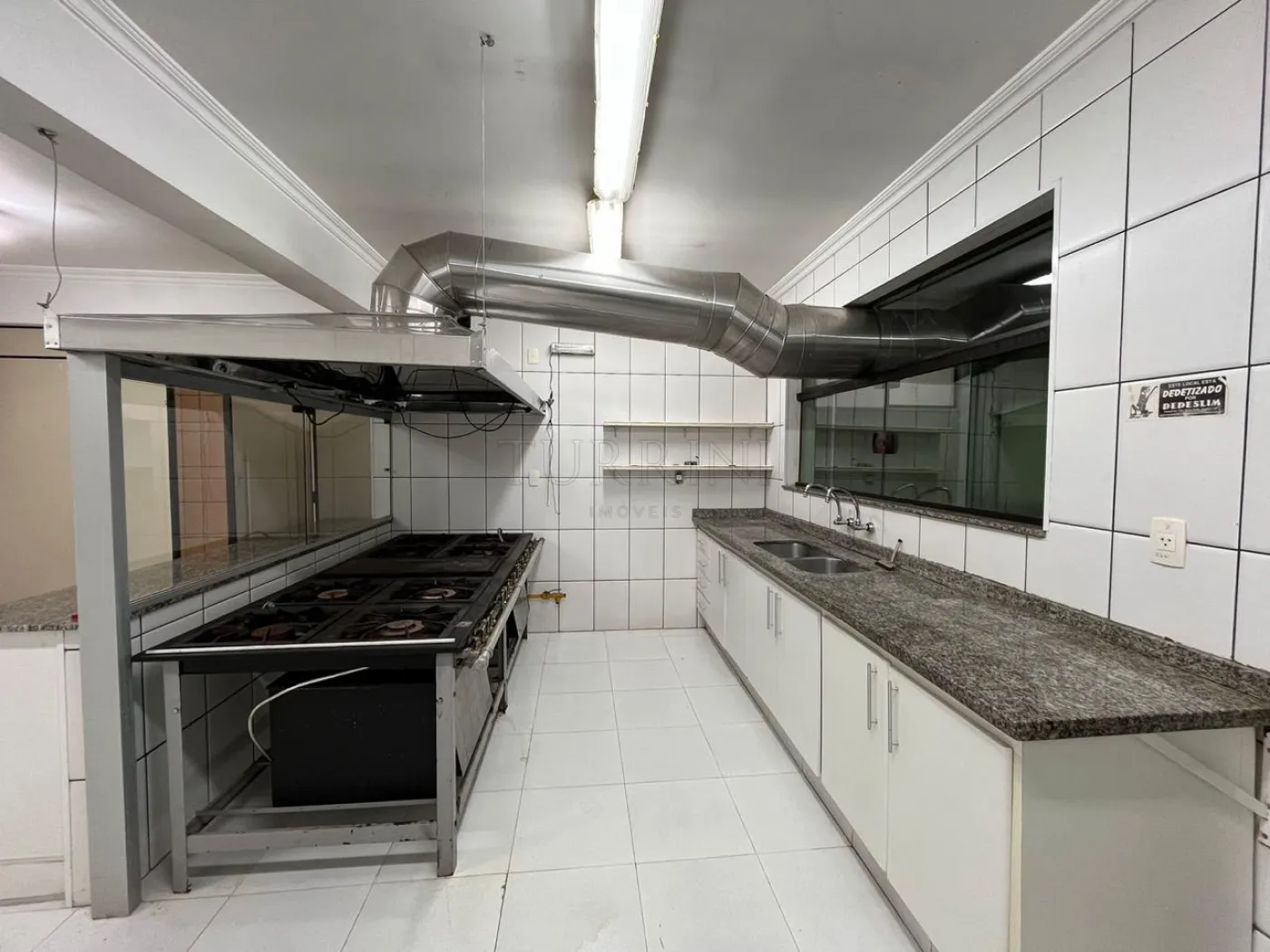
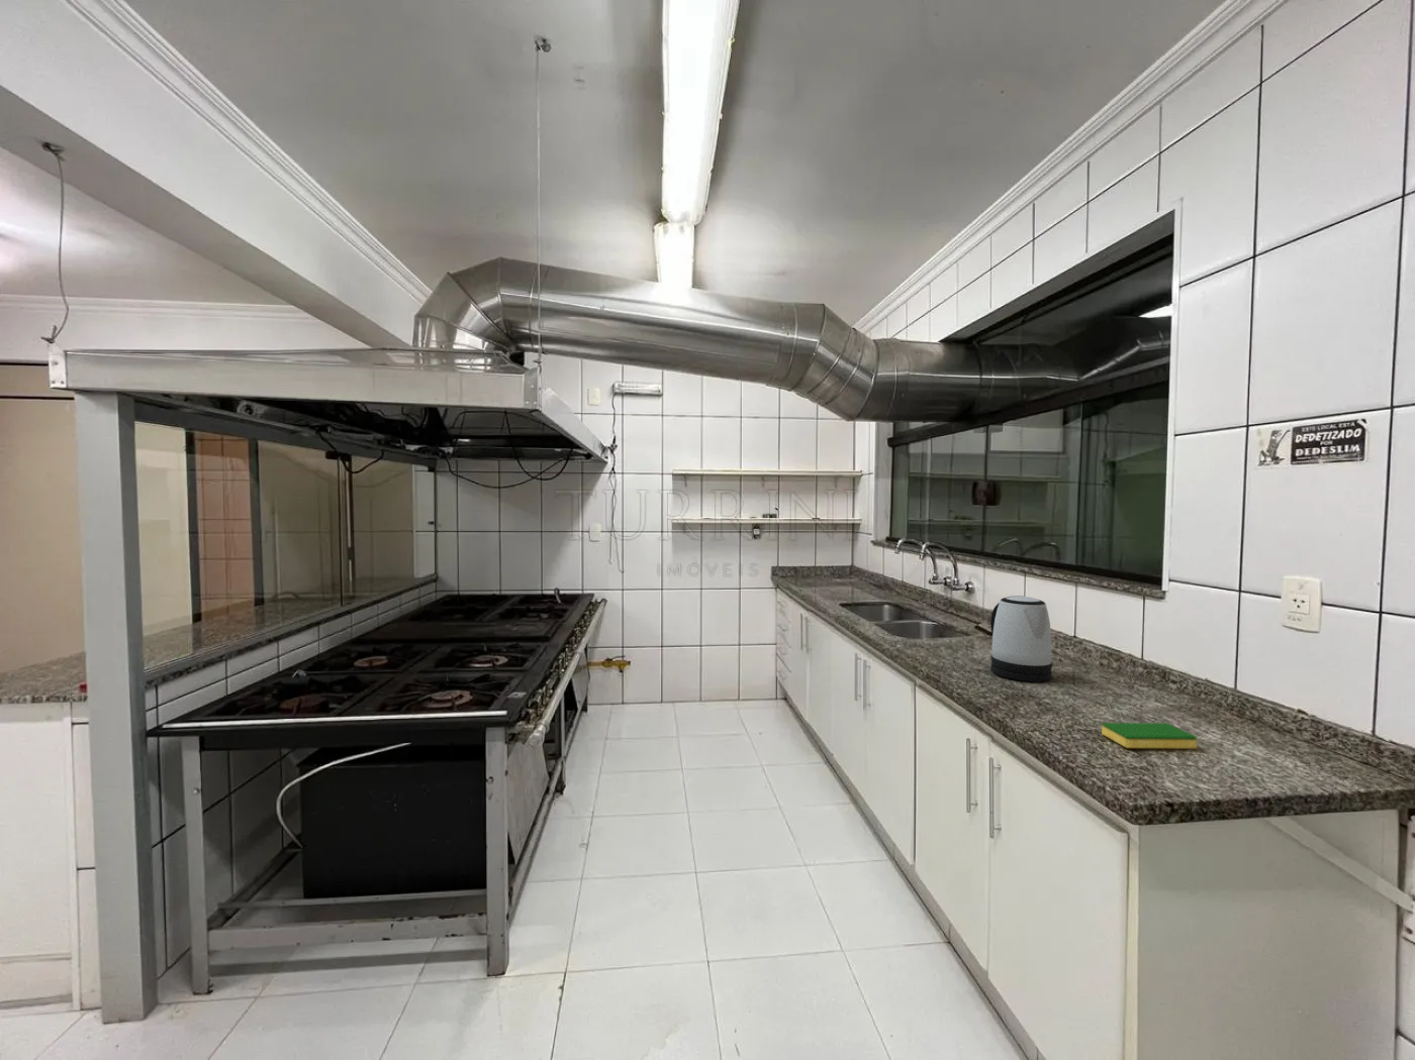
+ dish sponge (1148, 735)
+ kettle (1016, 632)
